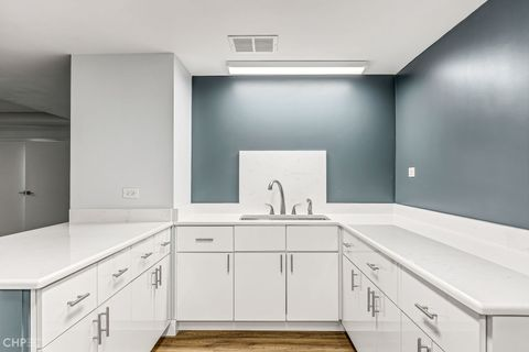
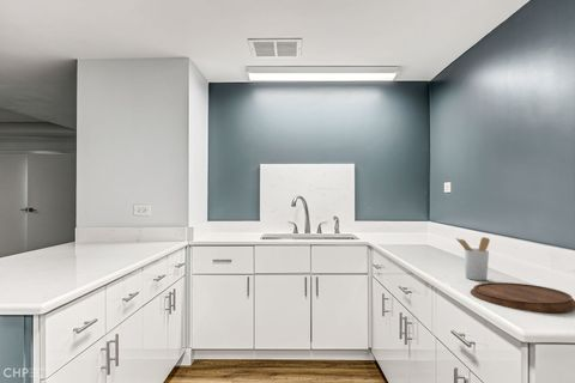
+ cutting board (520, 294)
+ utensil holder (471, 256)
